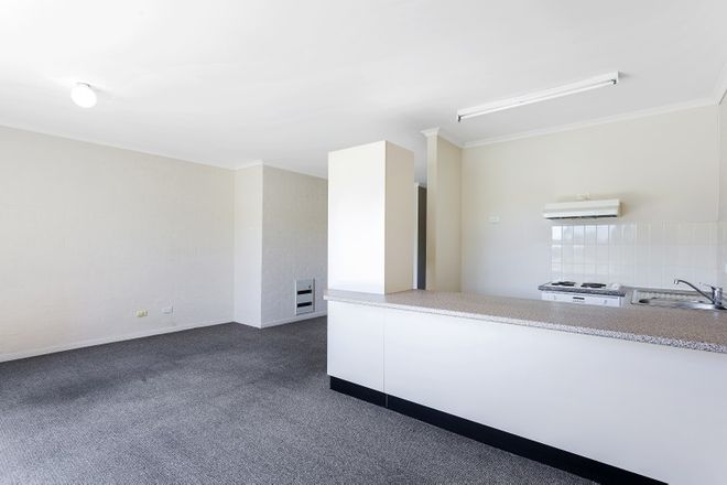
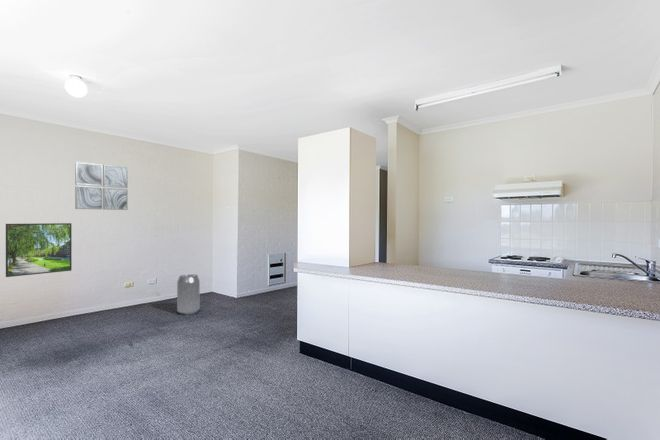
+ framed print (40, 248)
+ wall art (103, 186)
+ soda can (188, 294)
